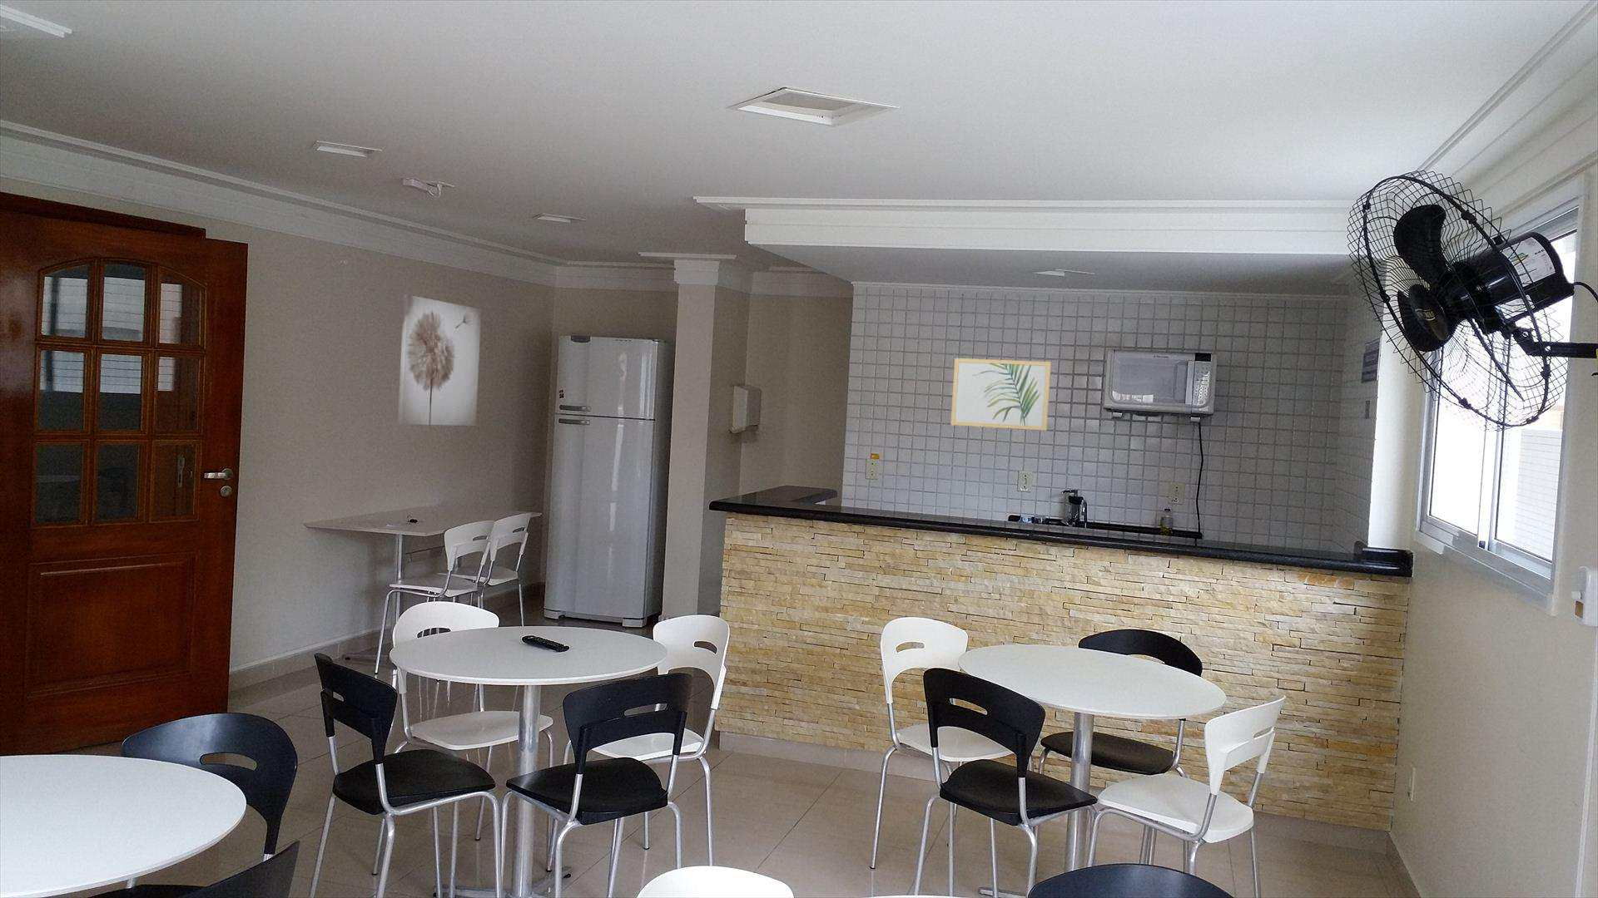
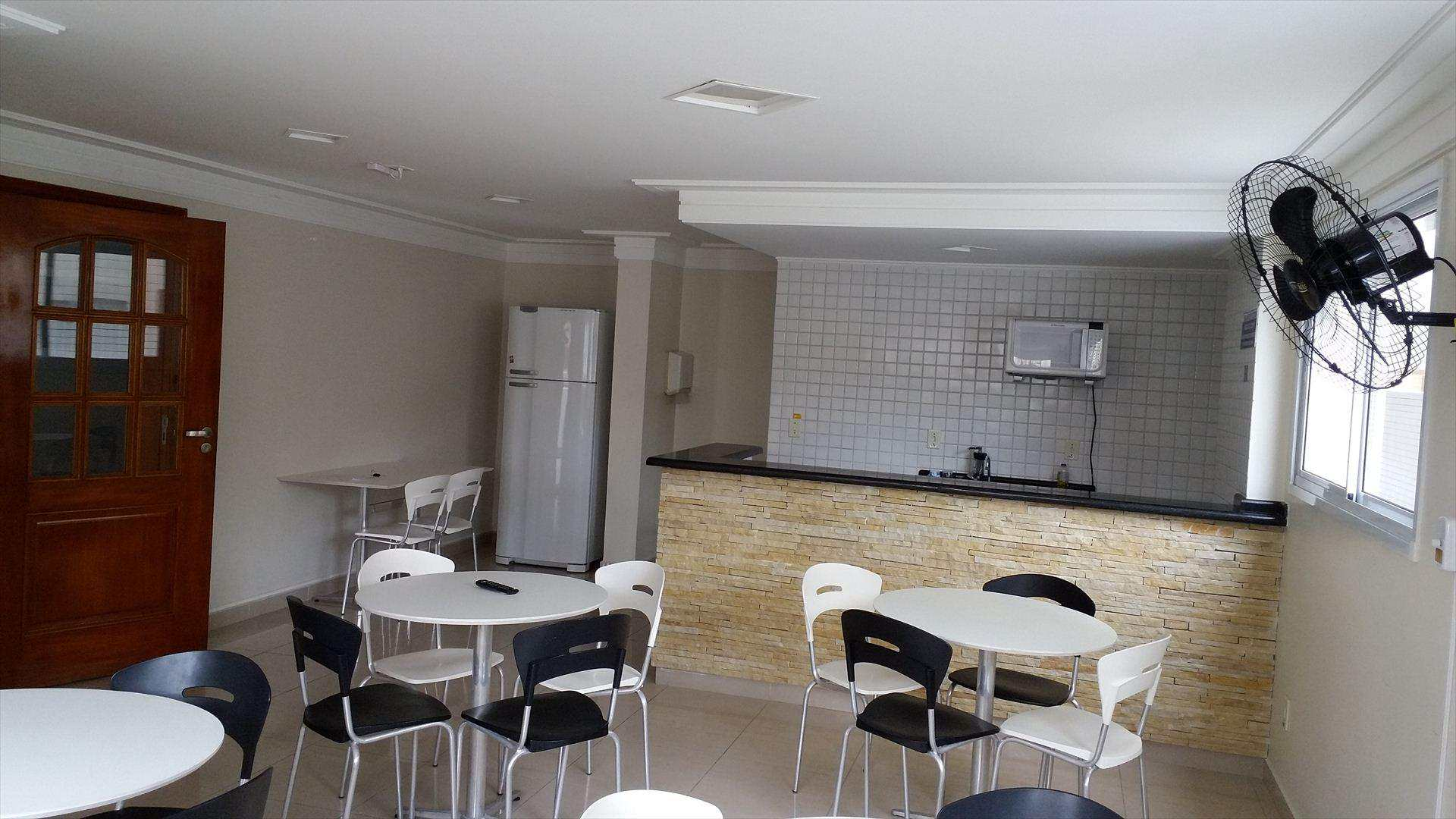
- wall art (441, 363)
- wall art (1001, 394)
